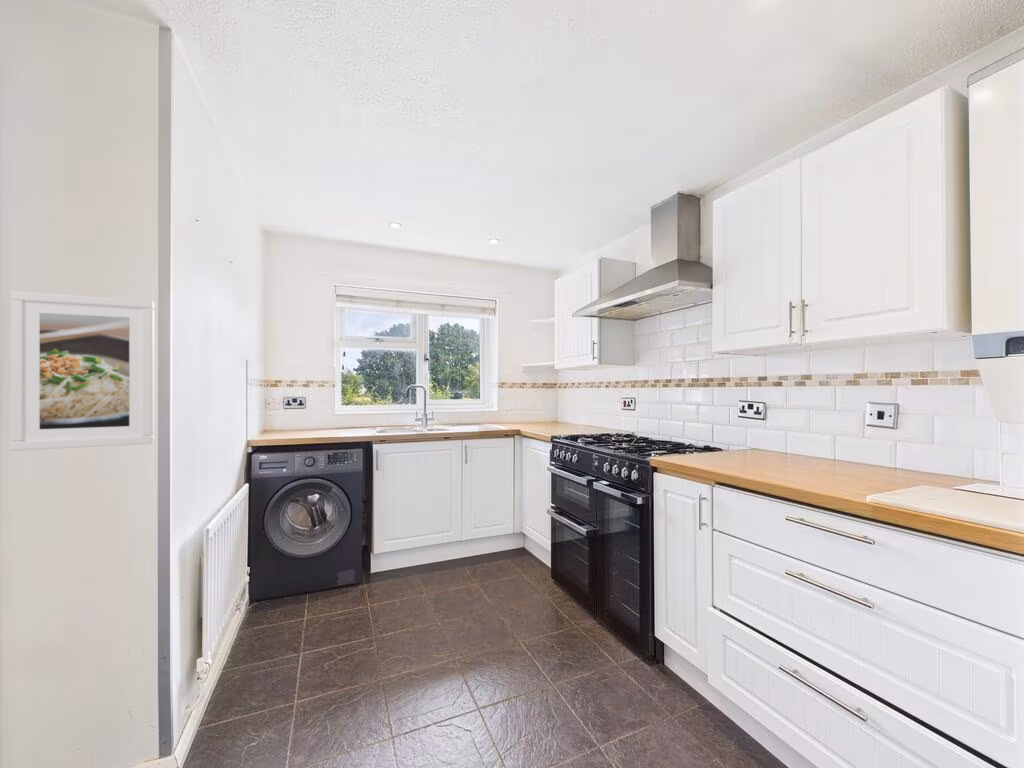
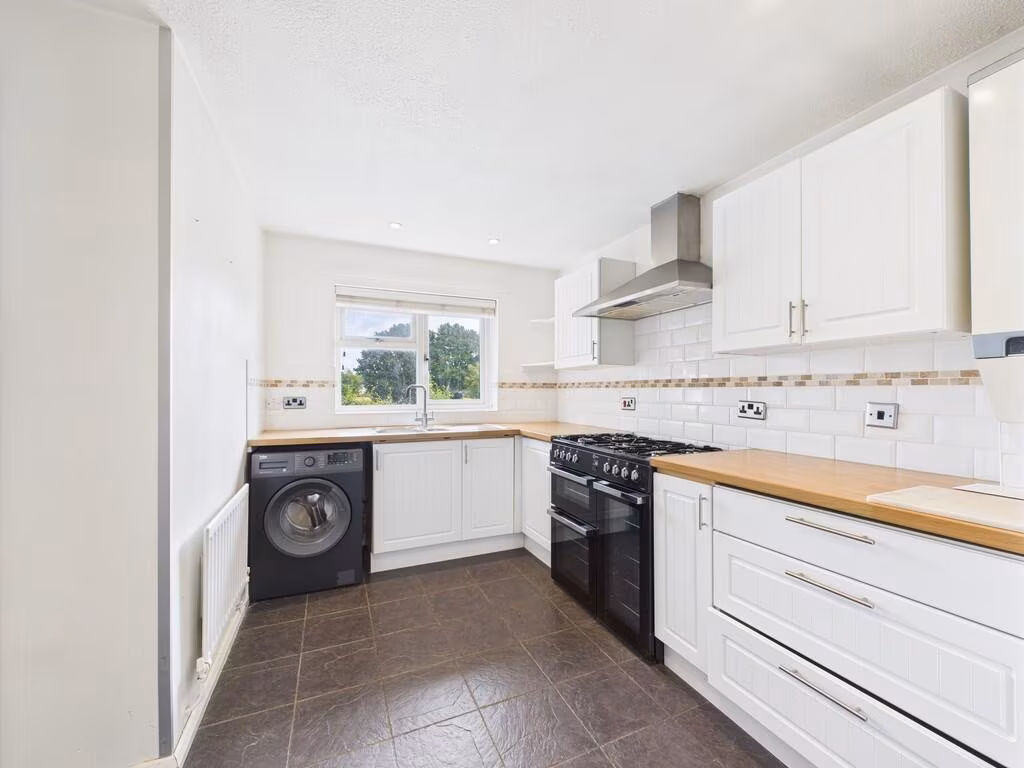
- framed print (86, 371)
